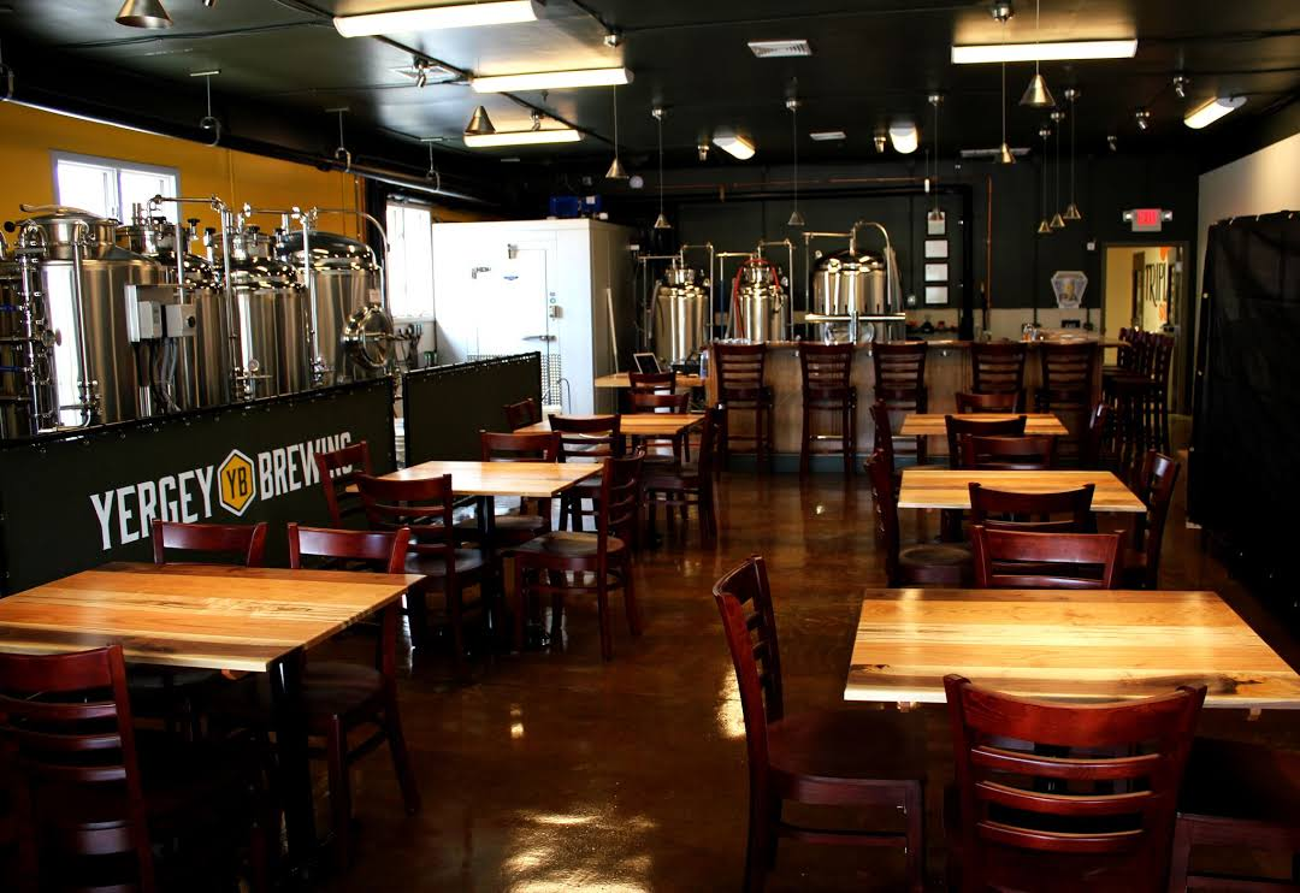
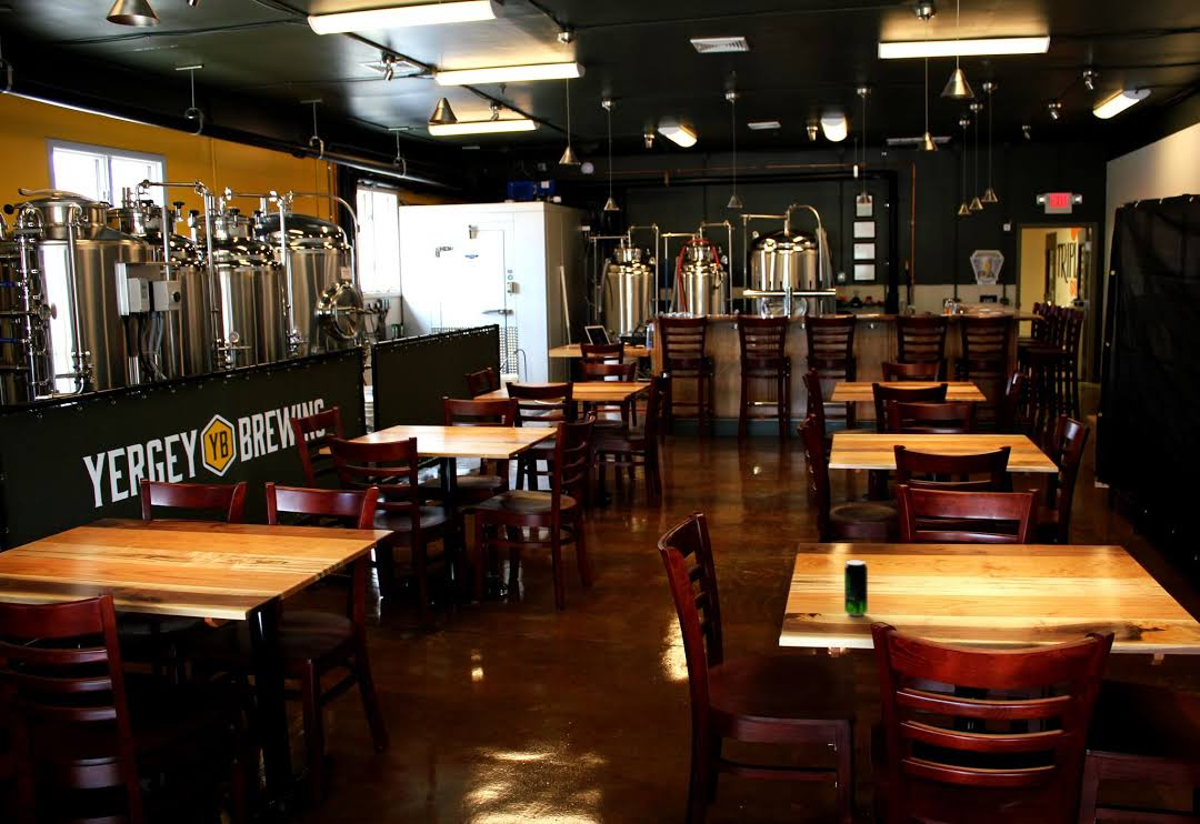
+ beverage can (856, 587)
